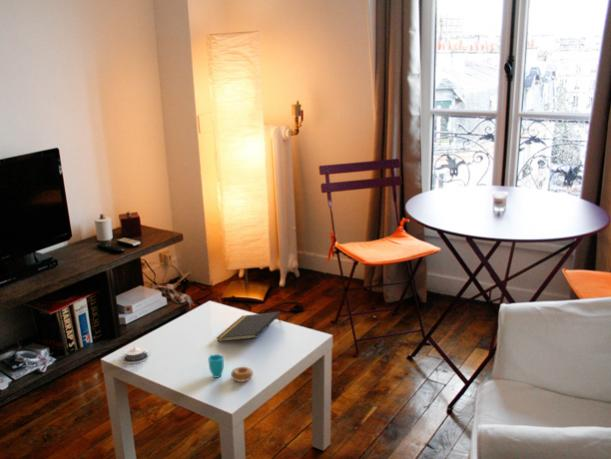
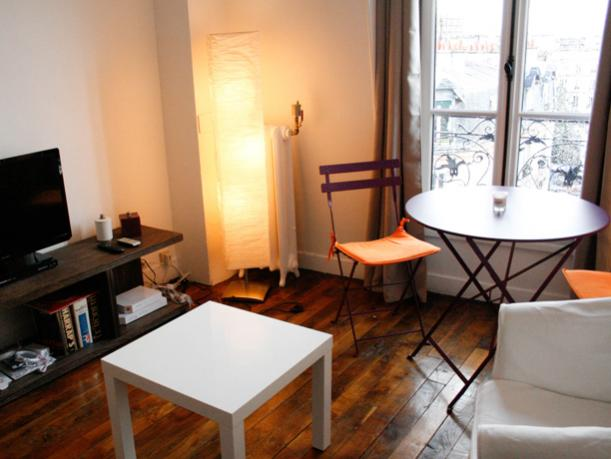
- notepad (249, 326)
- architectural model (134, 351)
- cup (233, 370)
